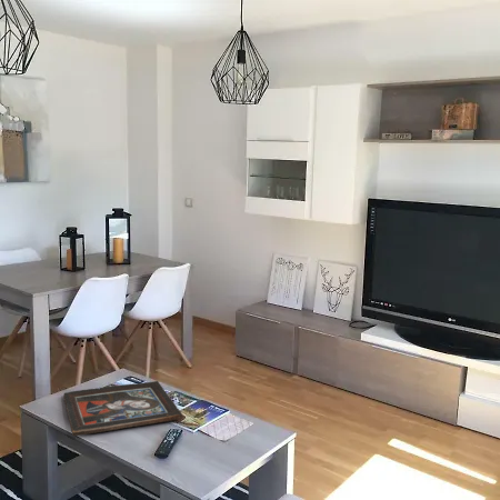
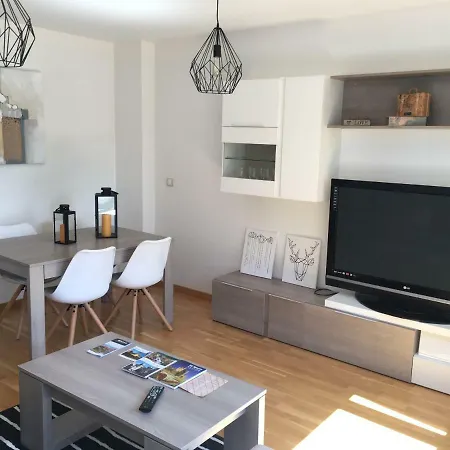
- religious icon (121, 406)
